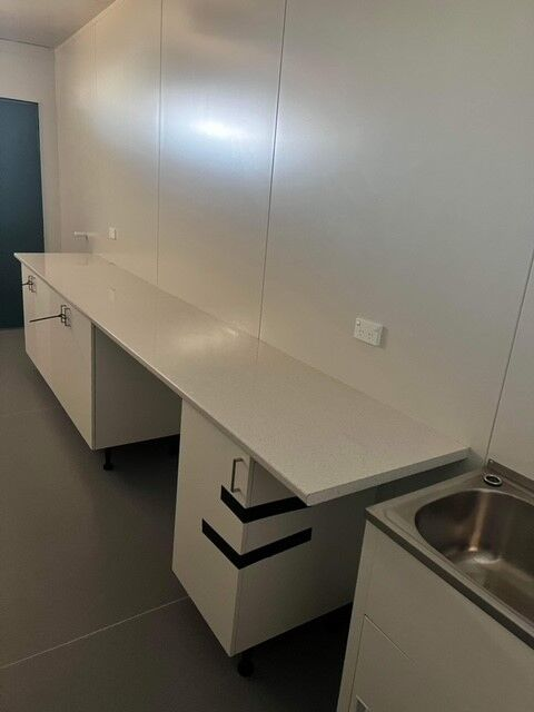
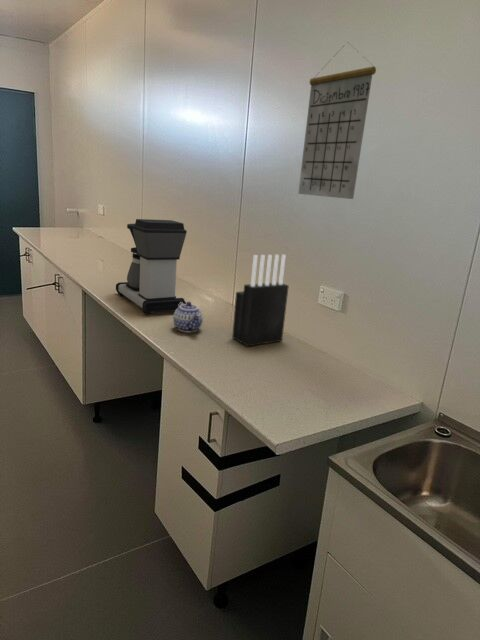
+ knife block (259, 297)
+ teapot (188, 315)
+ coffee maker (149, 261)
+ calendar (334, 122)
